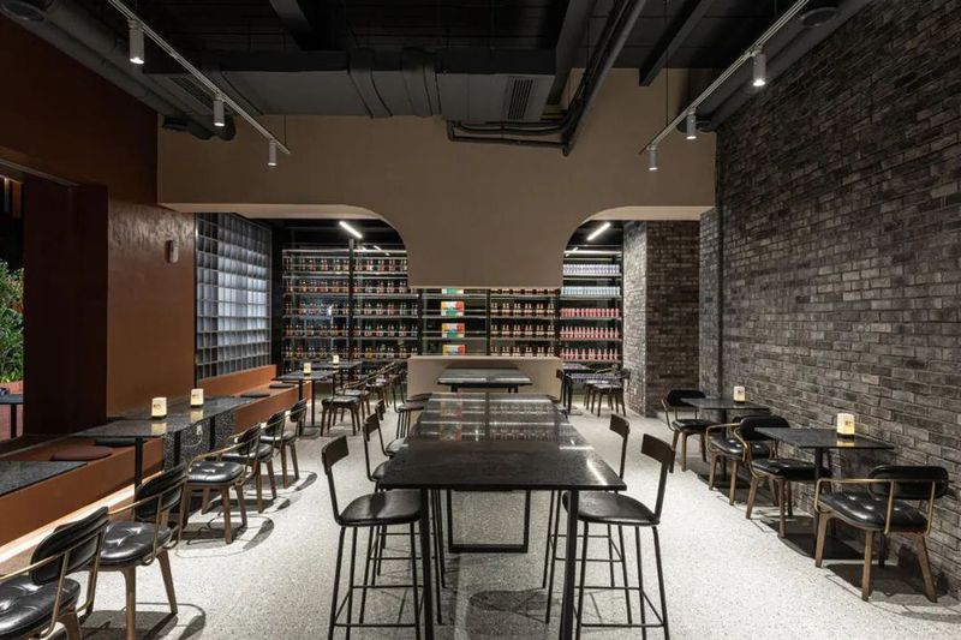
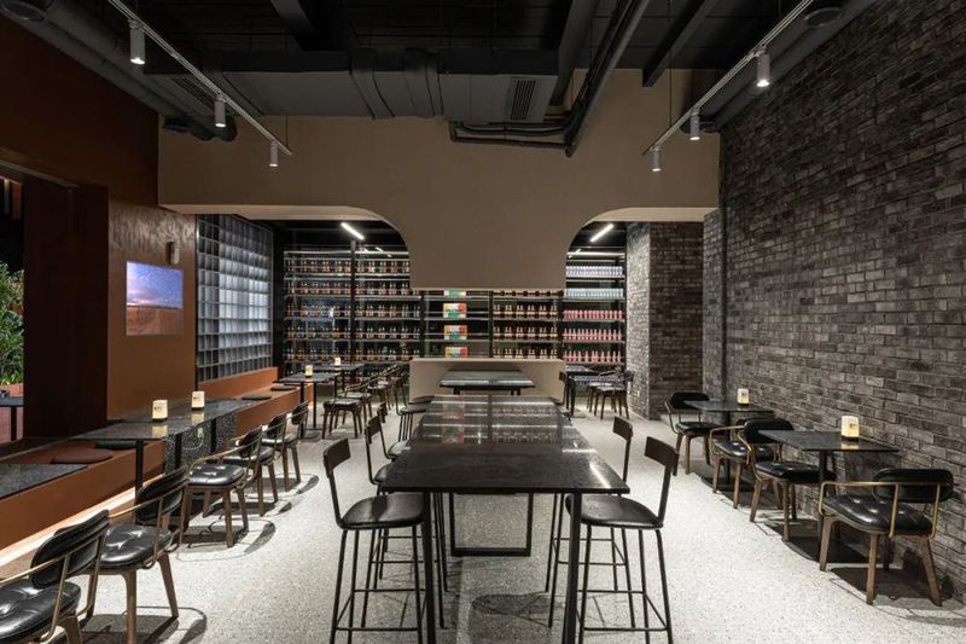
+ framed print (156, 300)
